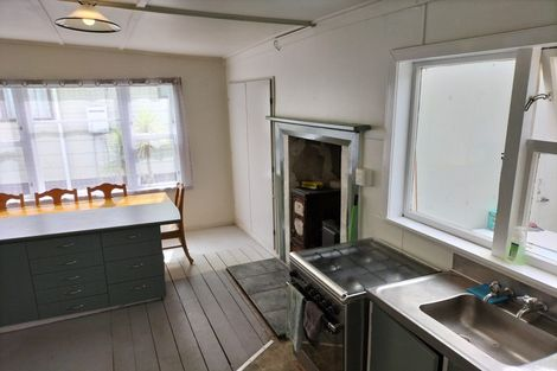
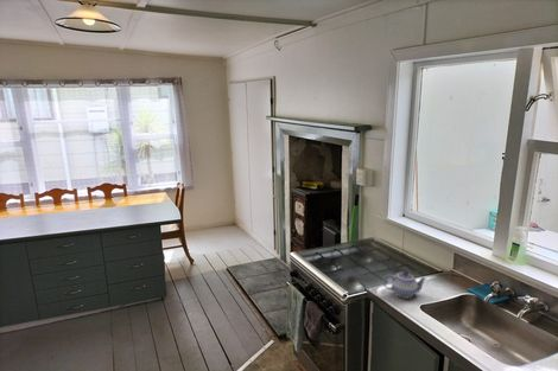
+ teapot (405, 282)
